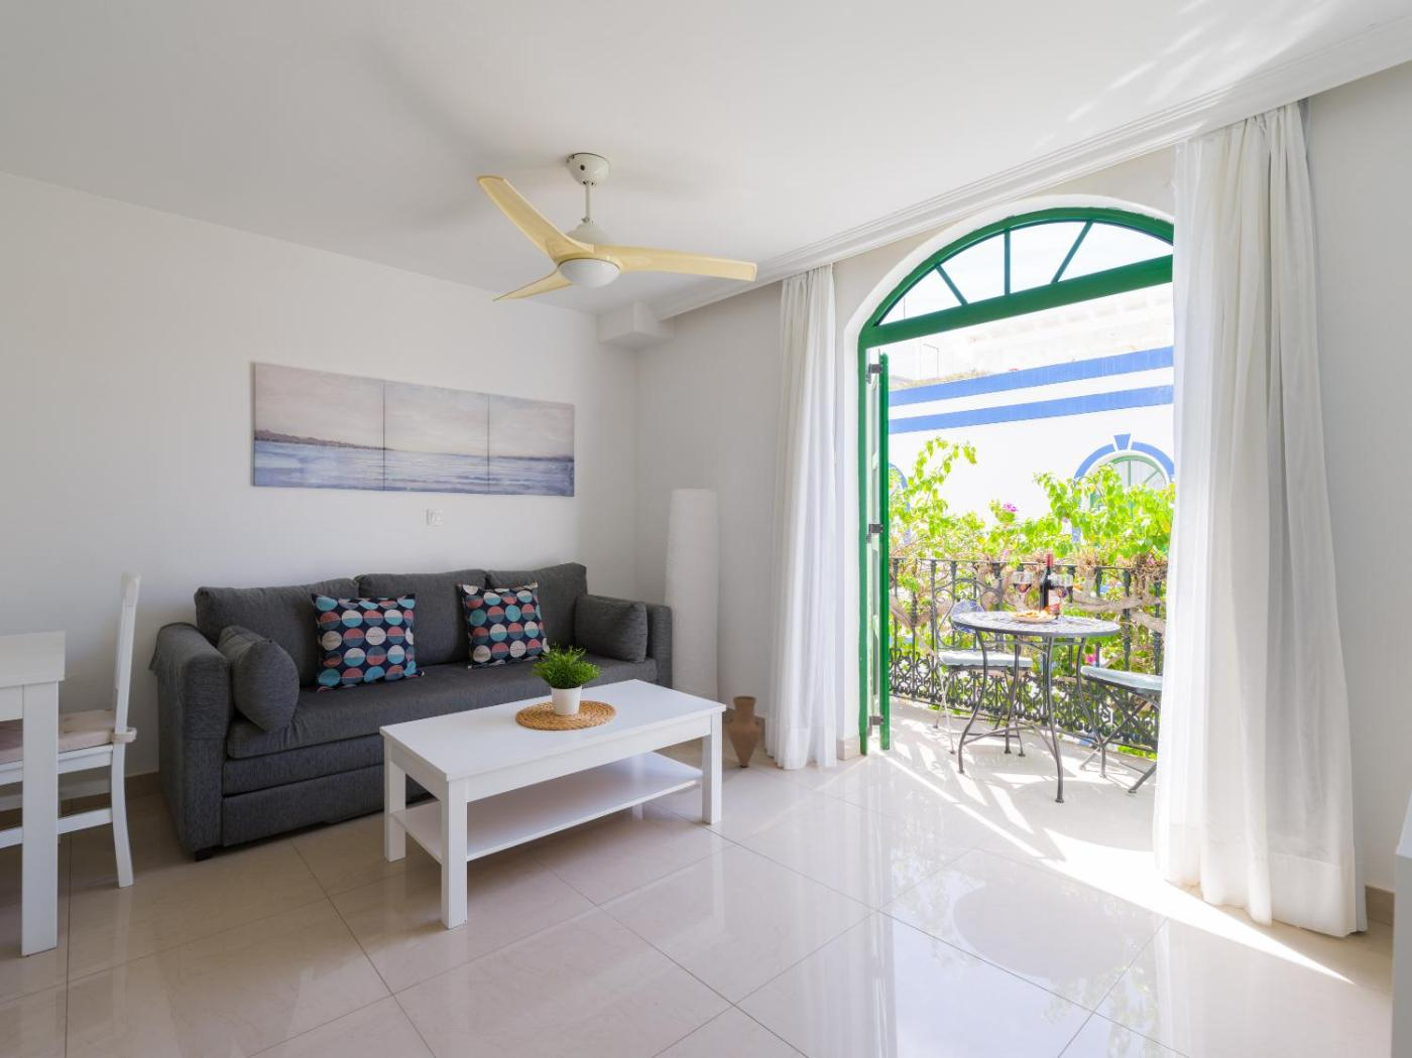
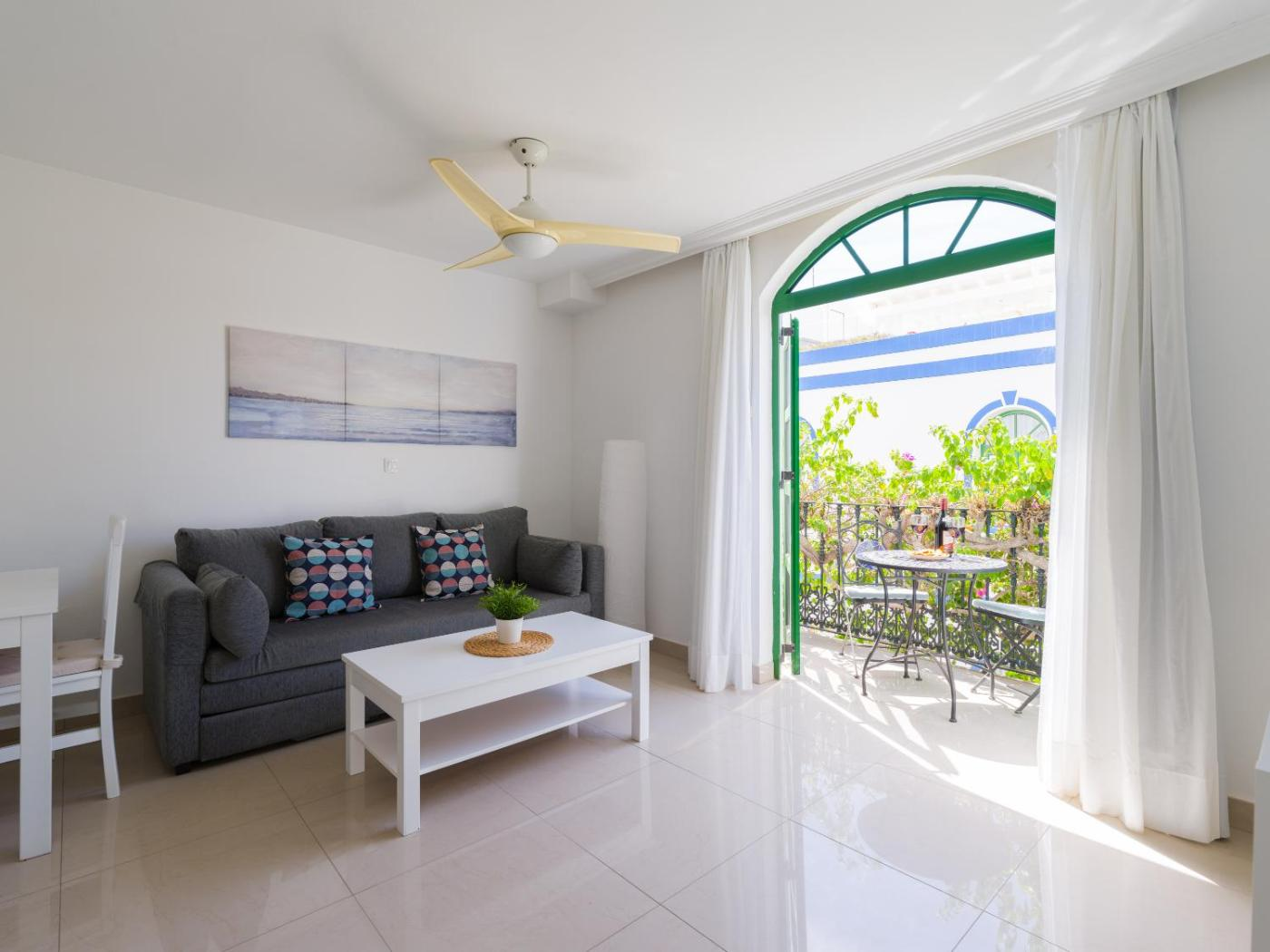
- vase (744, 731)
